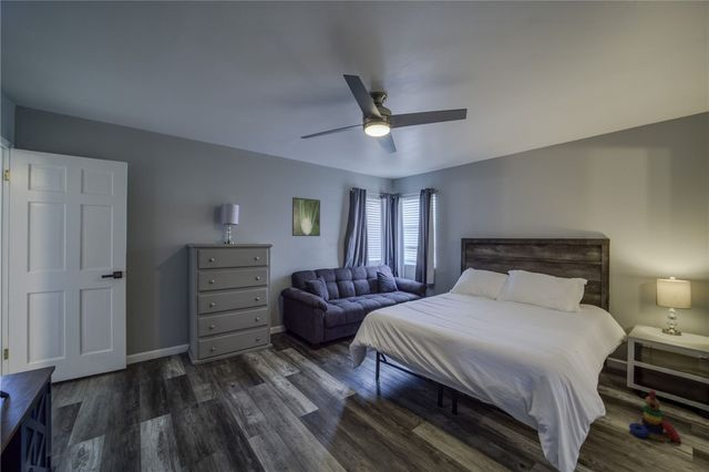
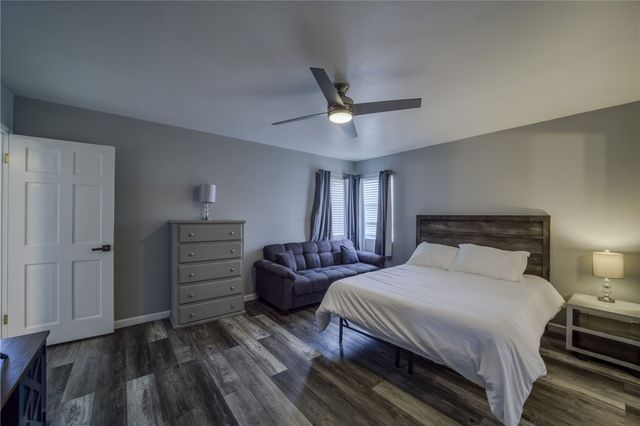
- stacking toy (654, 413)
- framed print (306, 217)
